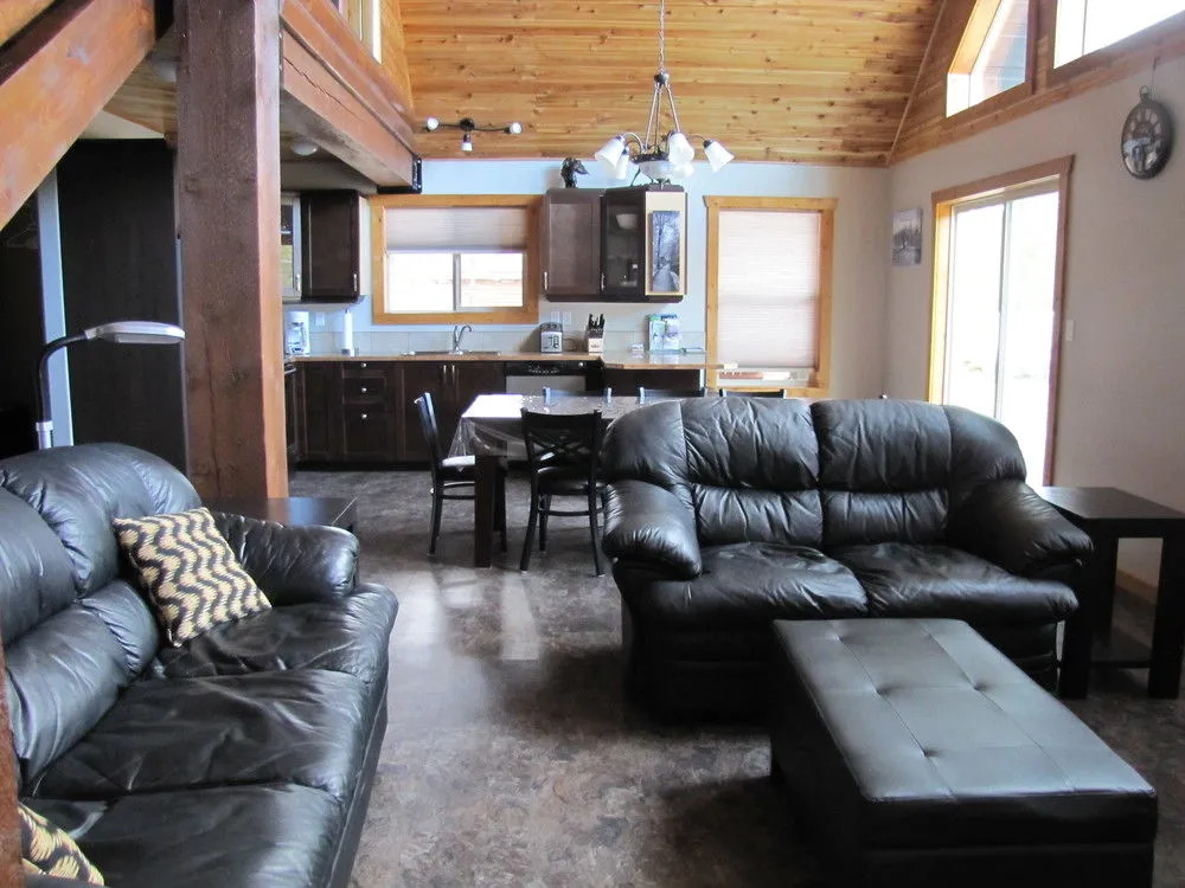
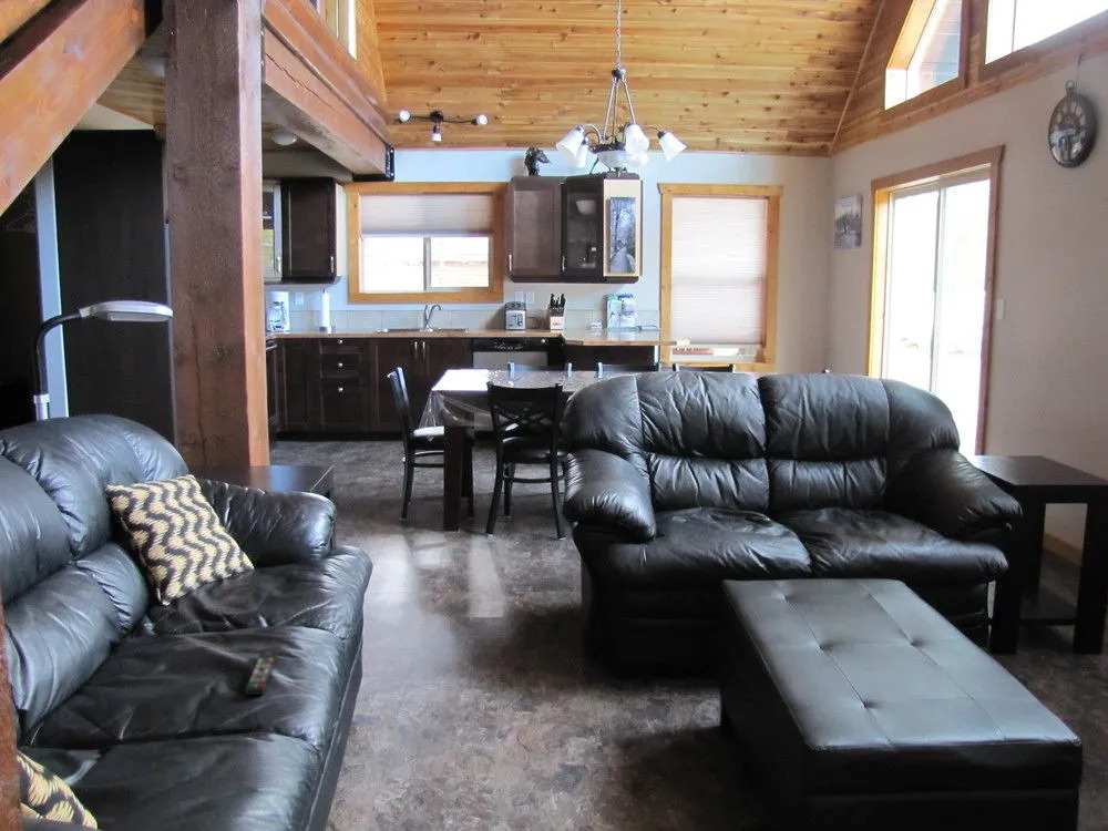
+ remote control (263, 669)
